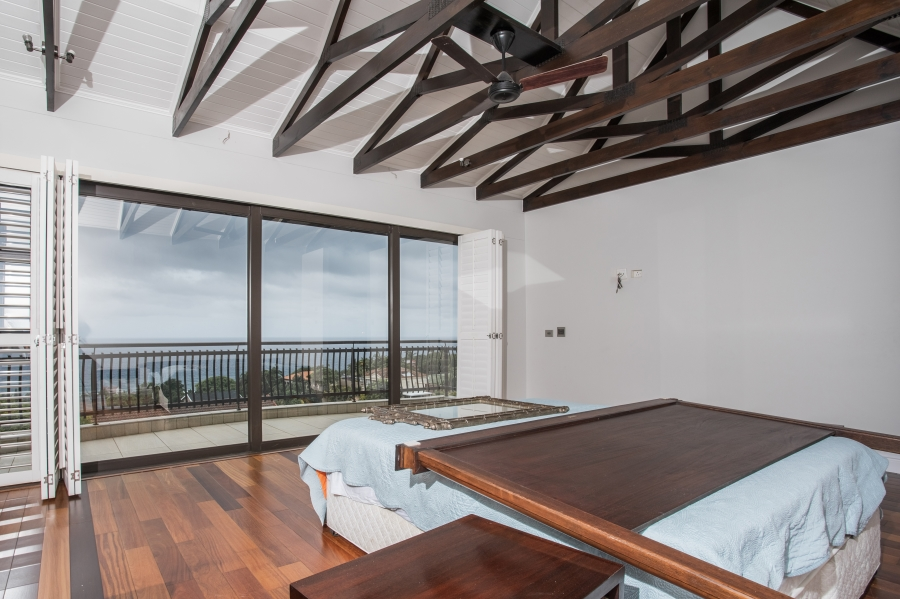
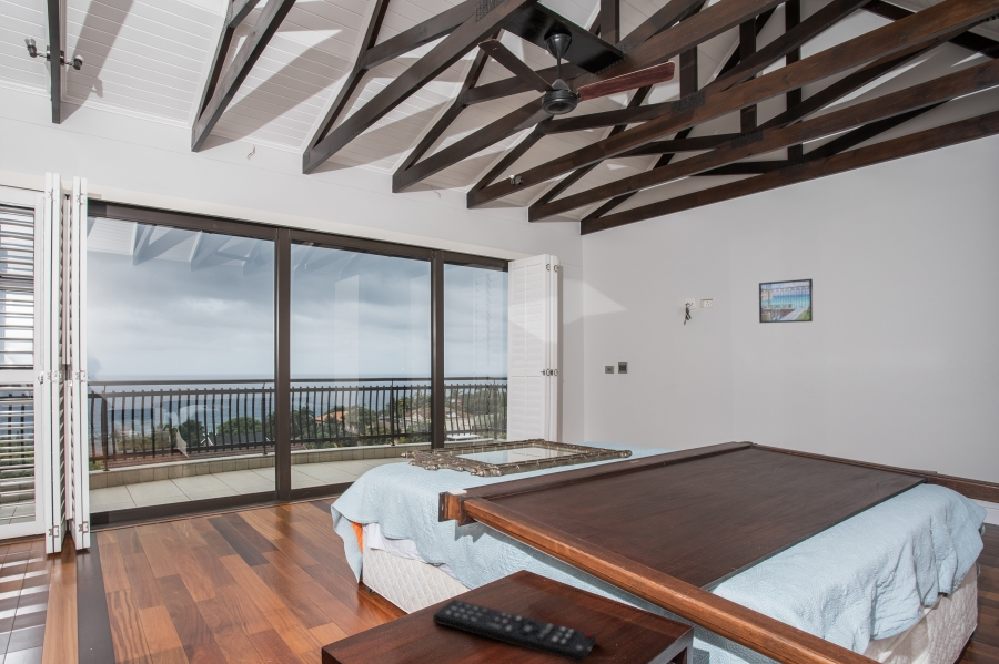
+ remote control (512, 626)
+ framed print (785, 302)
